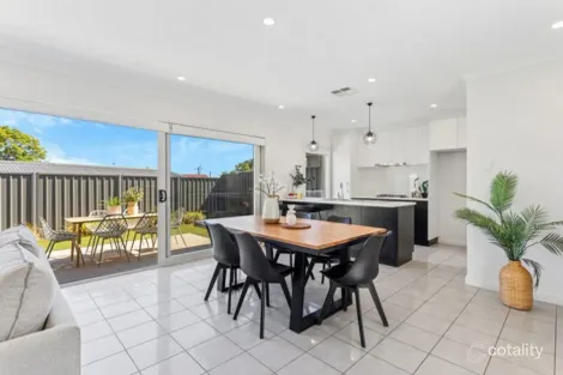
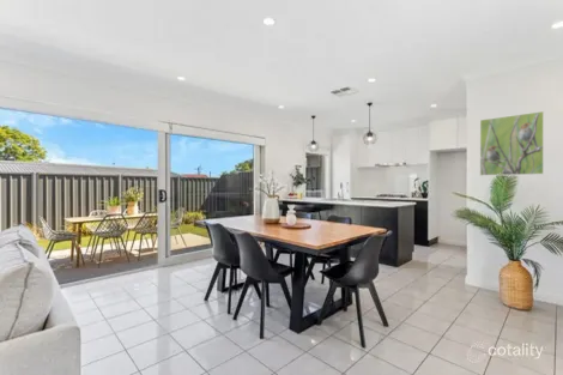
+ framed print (509, 145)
